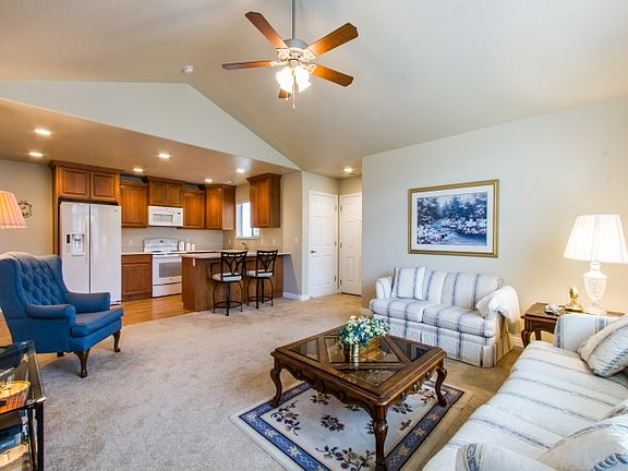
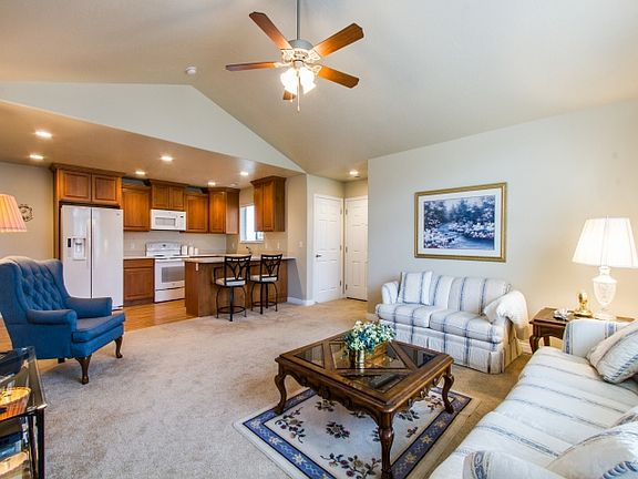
+ remote control (383, 379)
